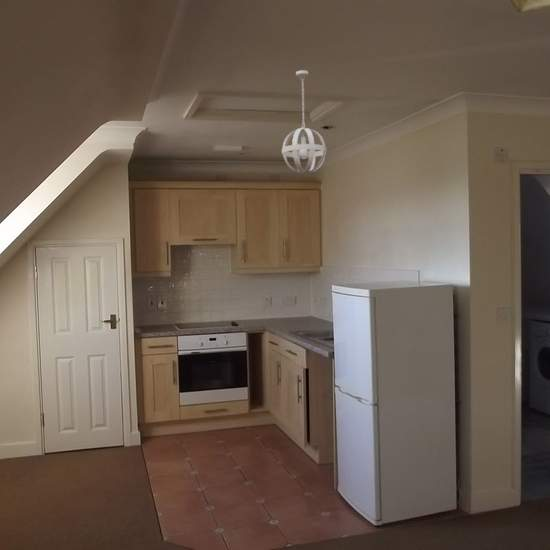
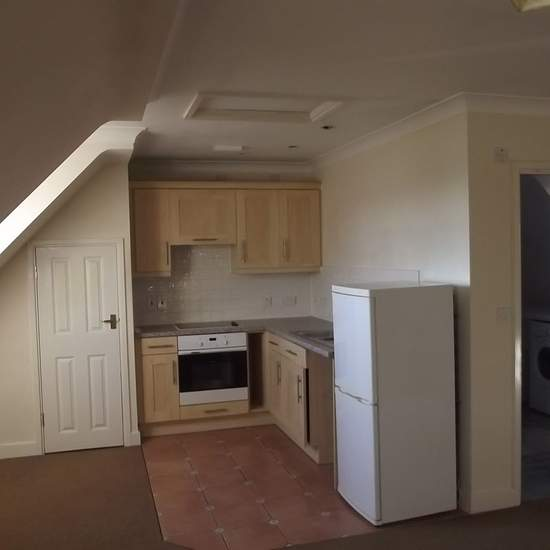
- pendant light (303, 124)
